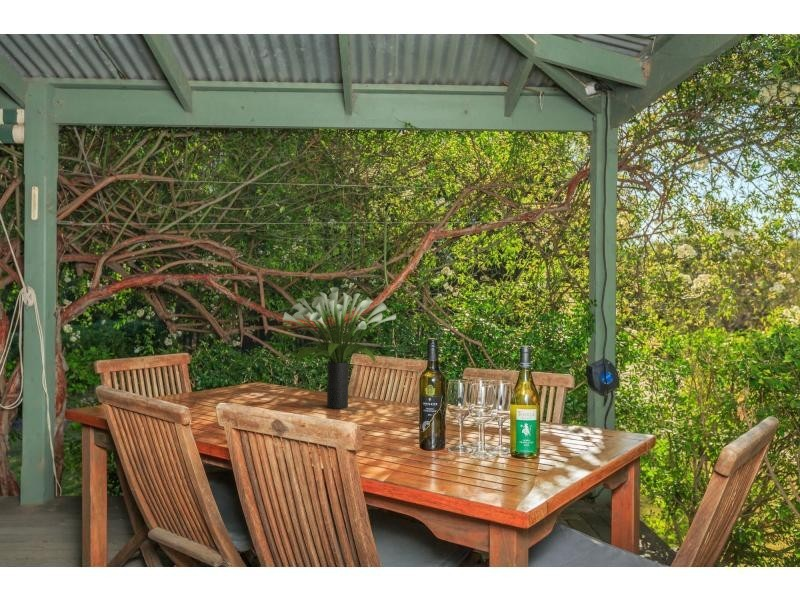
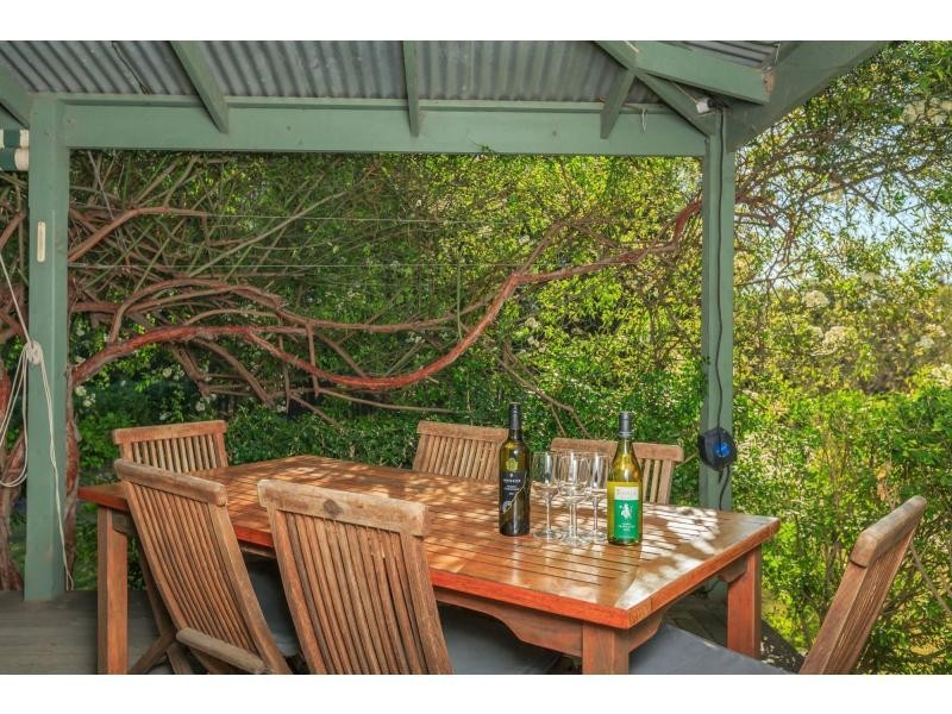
- potted plant (340, 347)
